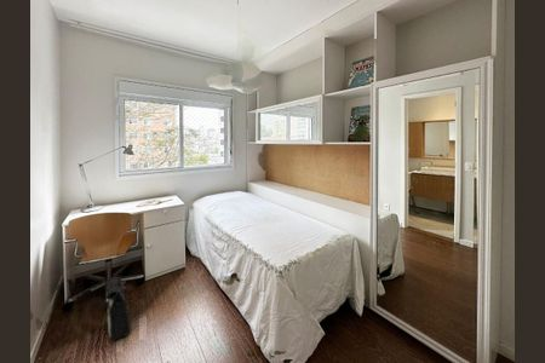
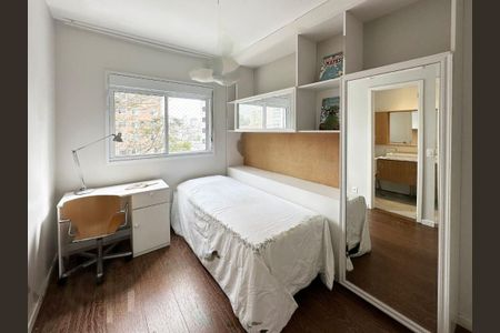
- backpack (117, 302)
